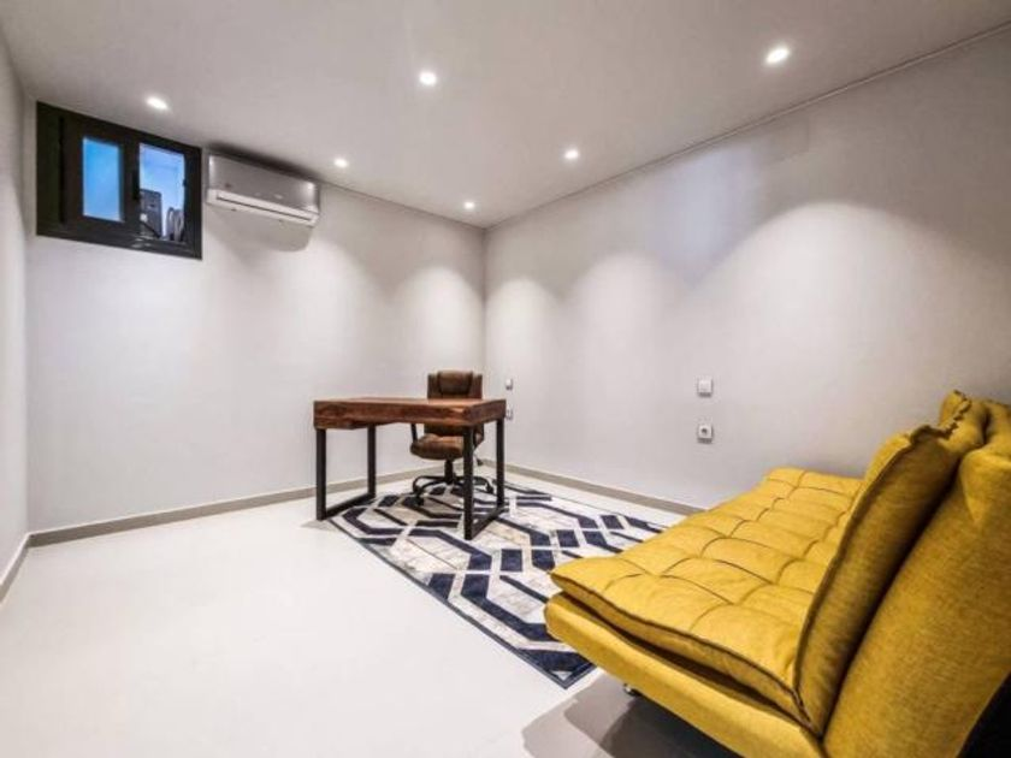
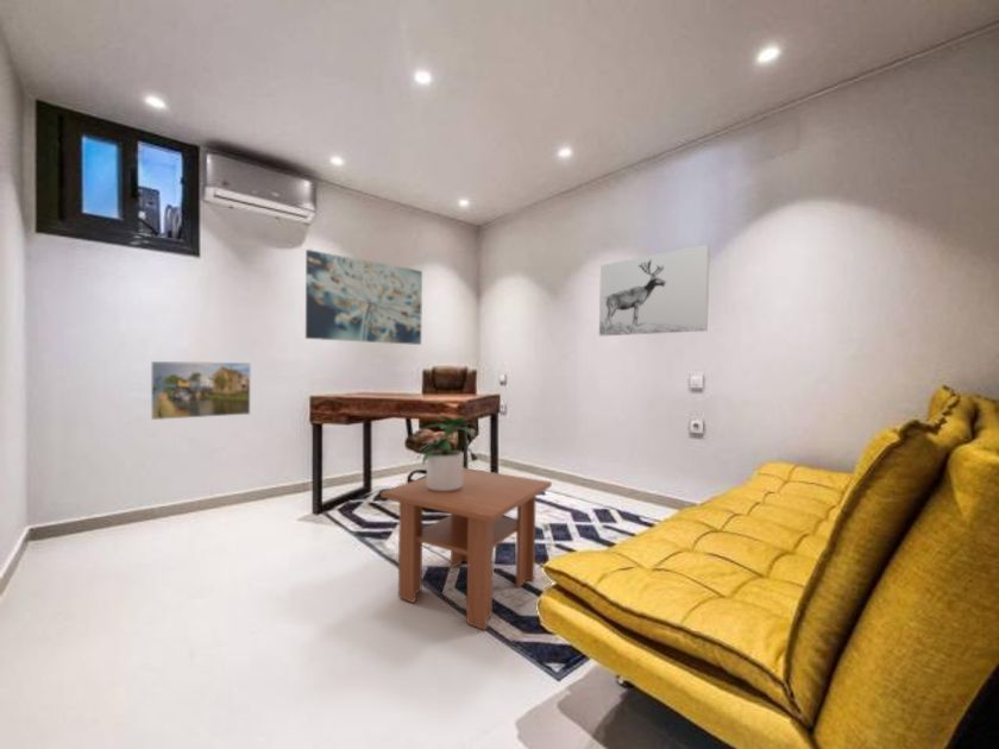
+ wall art (369, 301)
+ coffee table (470, 537)
+ wall art (648, 295)
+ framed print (203, 389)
+ potted plant (448, 449)
